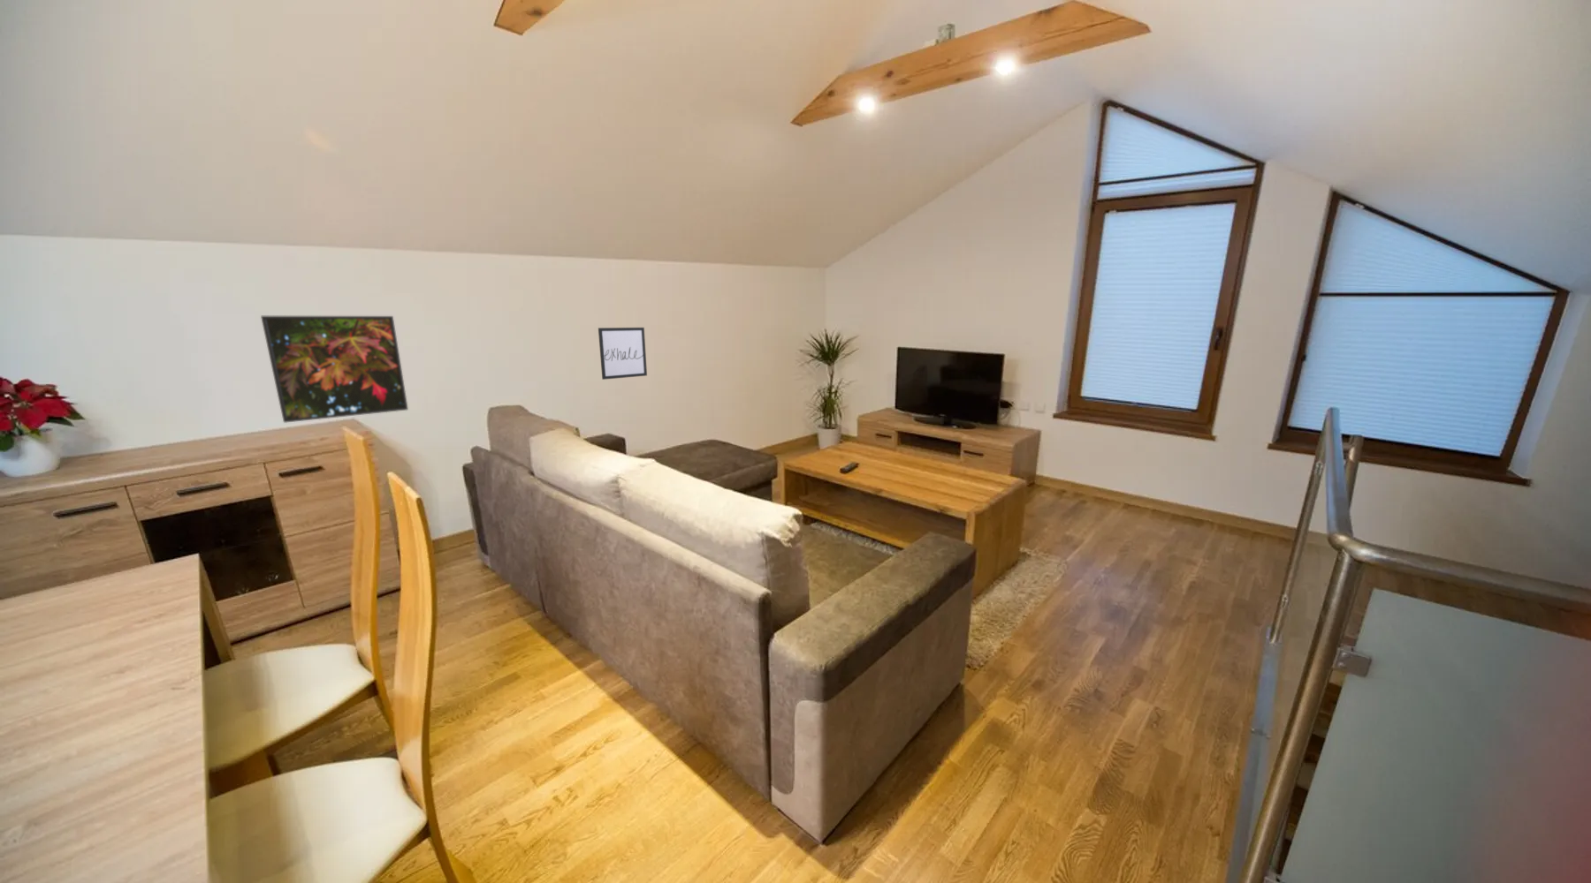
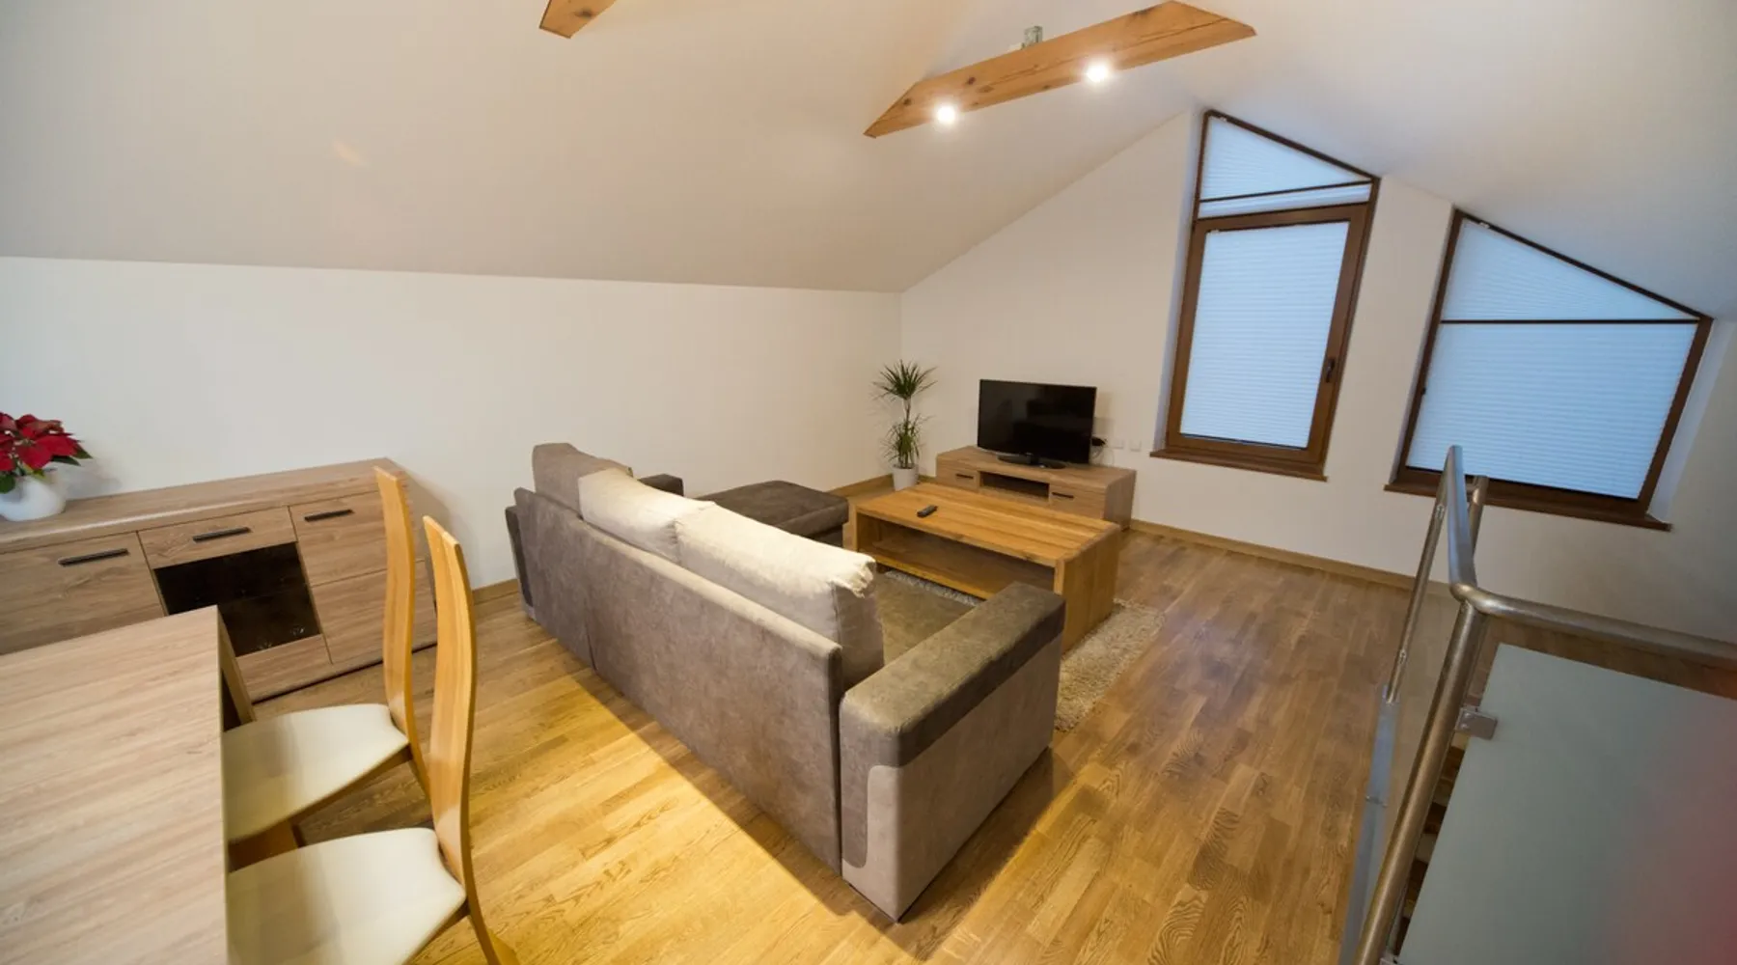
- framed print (341, 366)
- wall art (624, 352)
